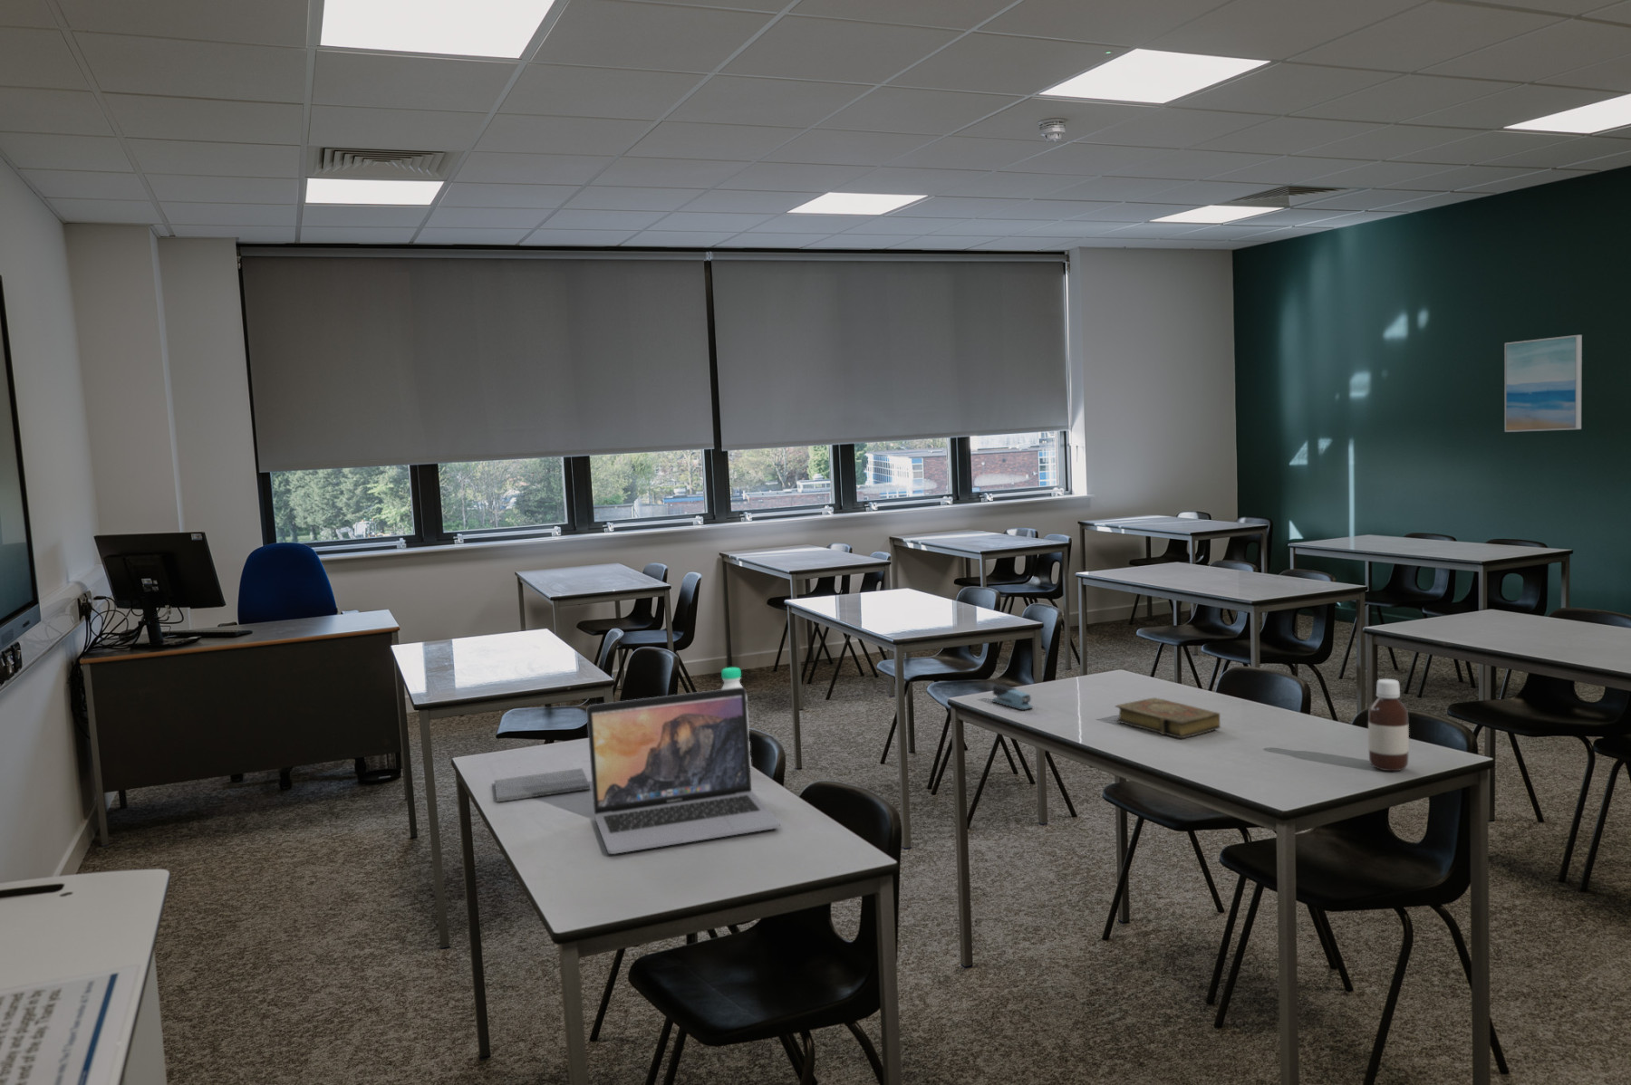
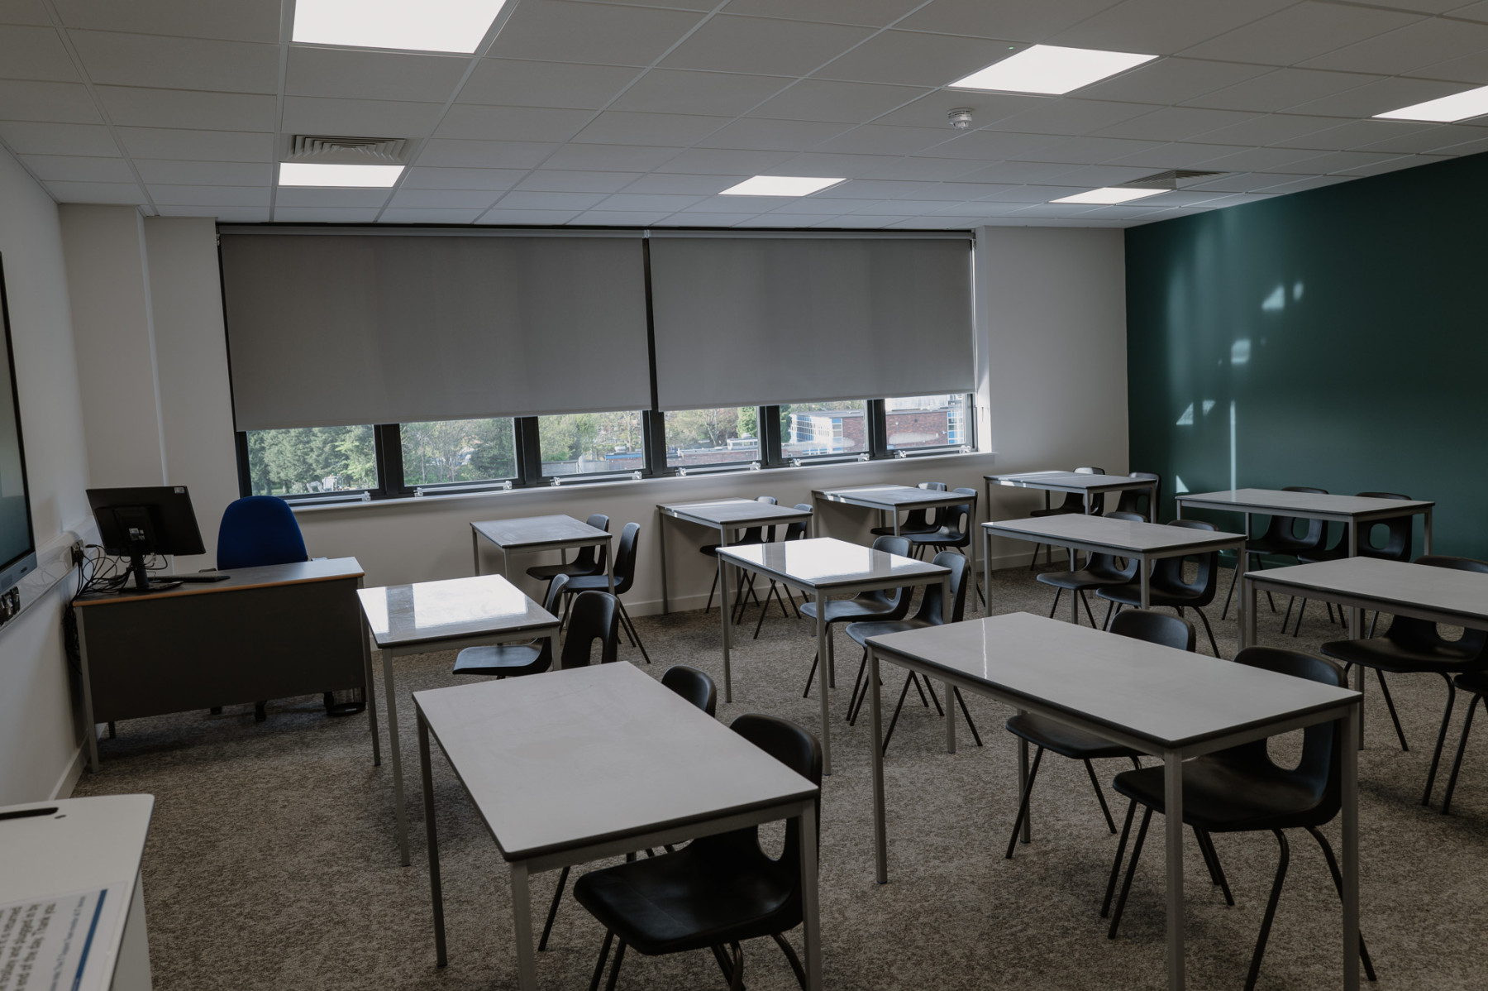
- water bottle (748, 719)
- book (1167, 717)
- laptop (681, 765)
- notepad (540, 785)
- bottle (1389, 724)
- stapler (1012, 695)
- wall art (1541, 385)
